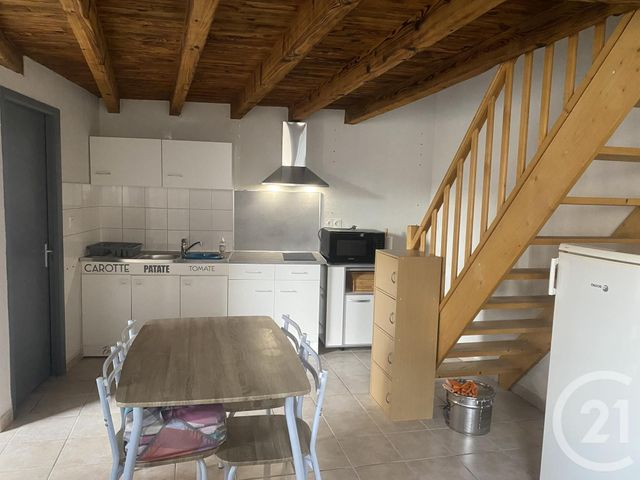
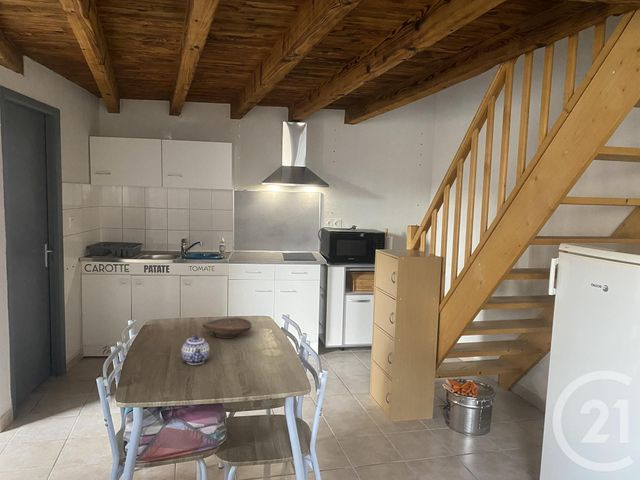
+ teapot (195, 348)
+ decorative bowl (227, 328)
